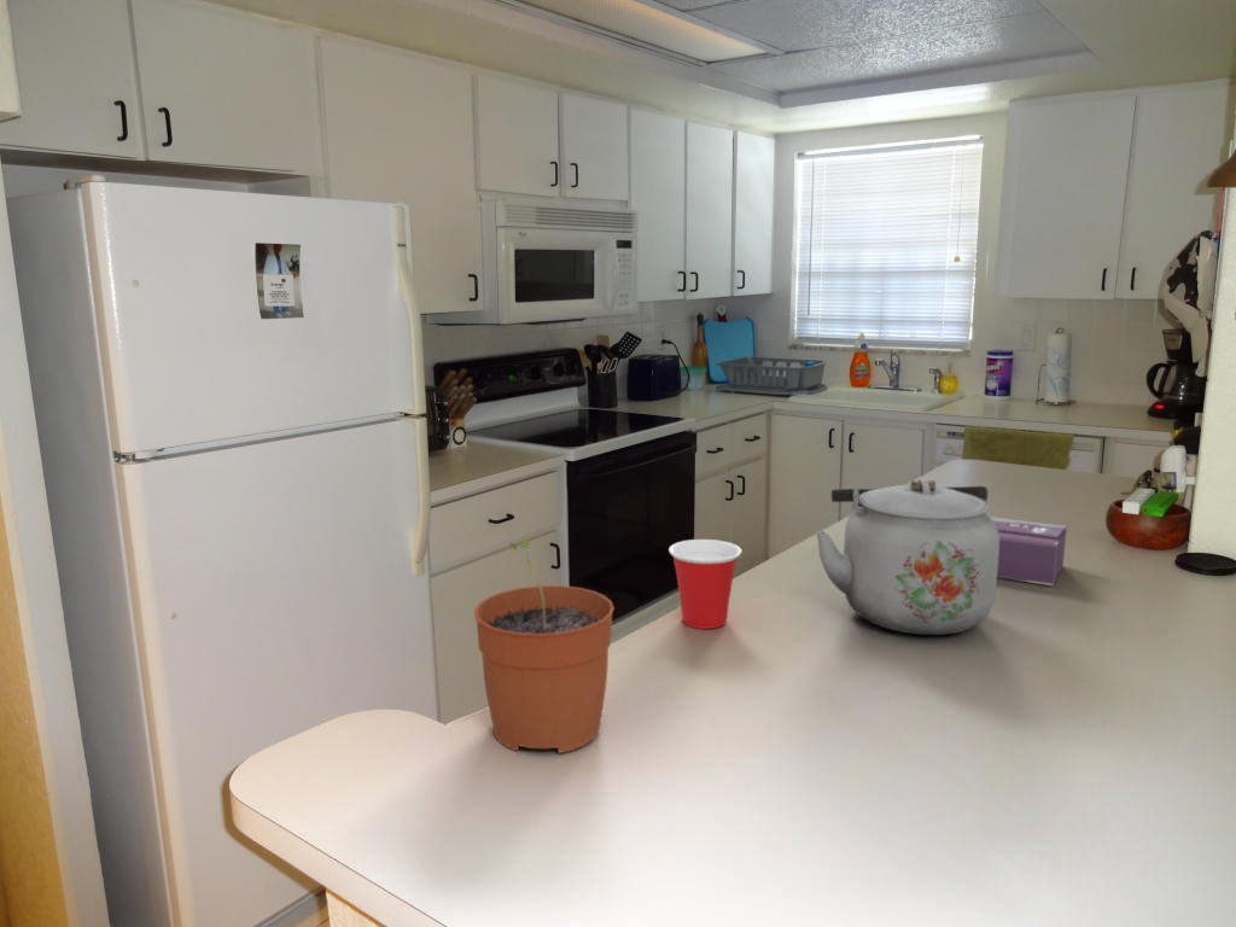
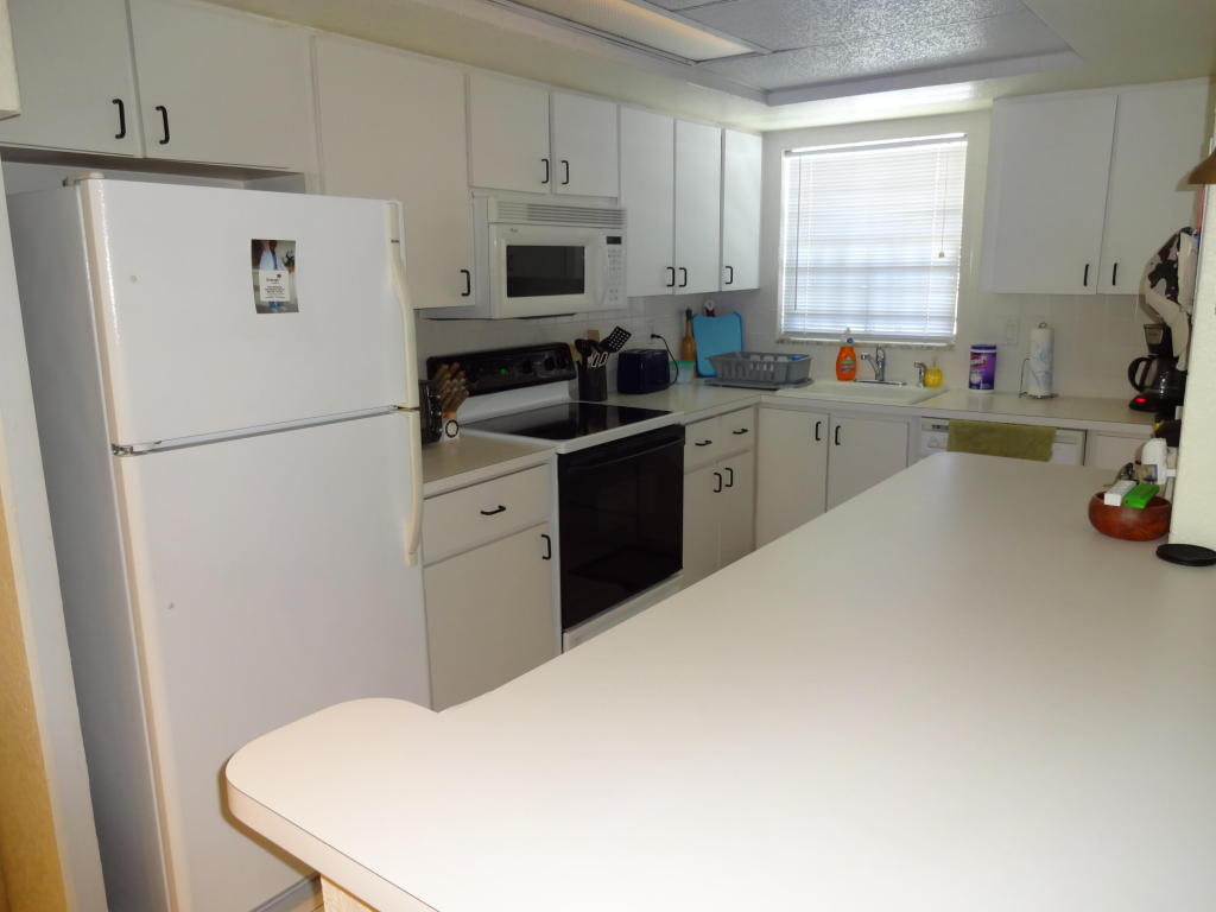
- cup (704, 584)
- kettle (900, 548)
- tissue box (999, 544)
- plant pot (544, 637)
